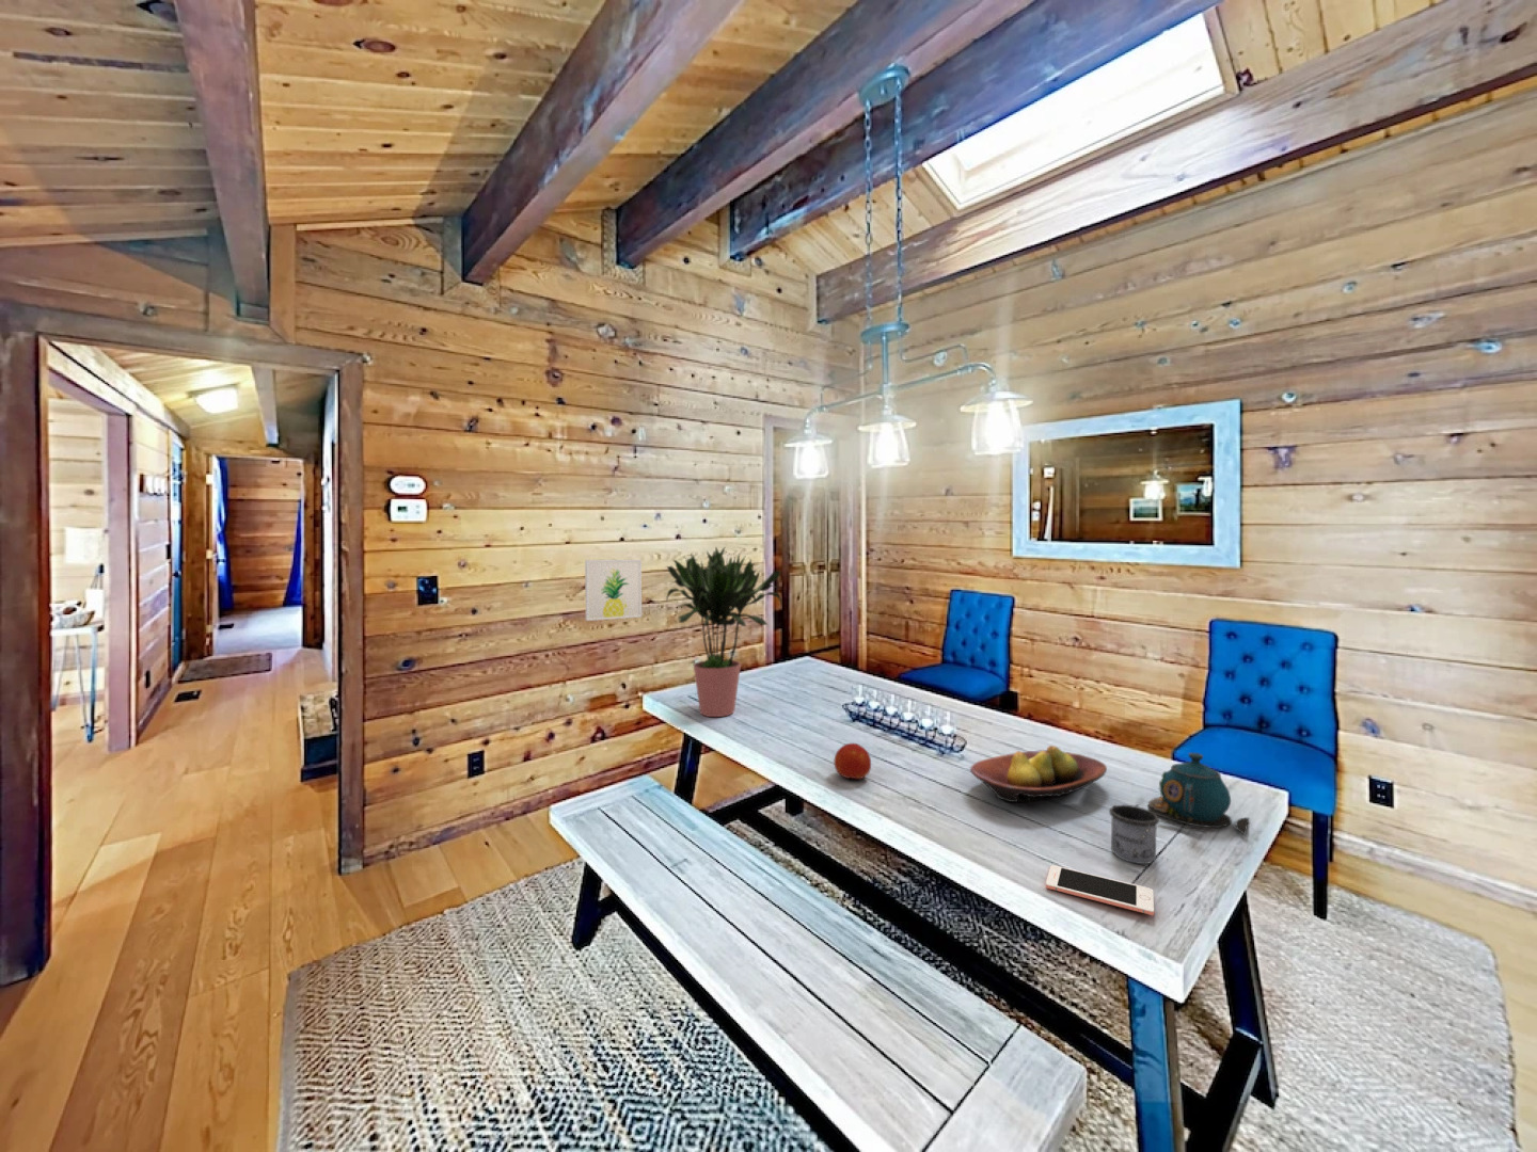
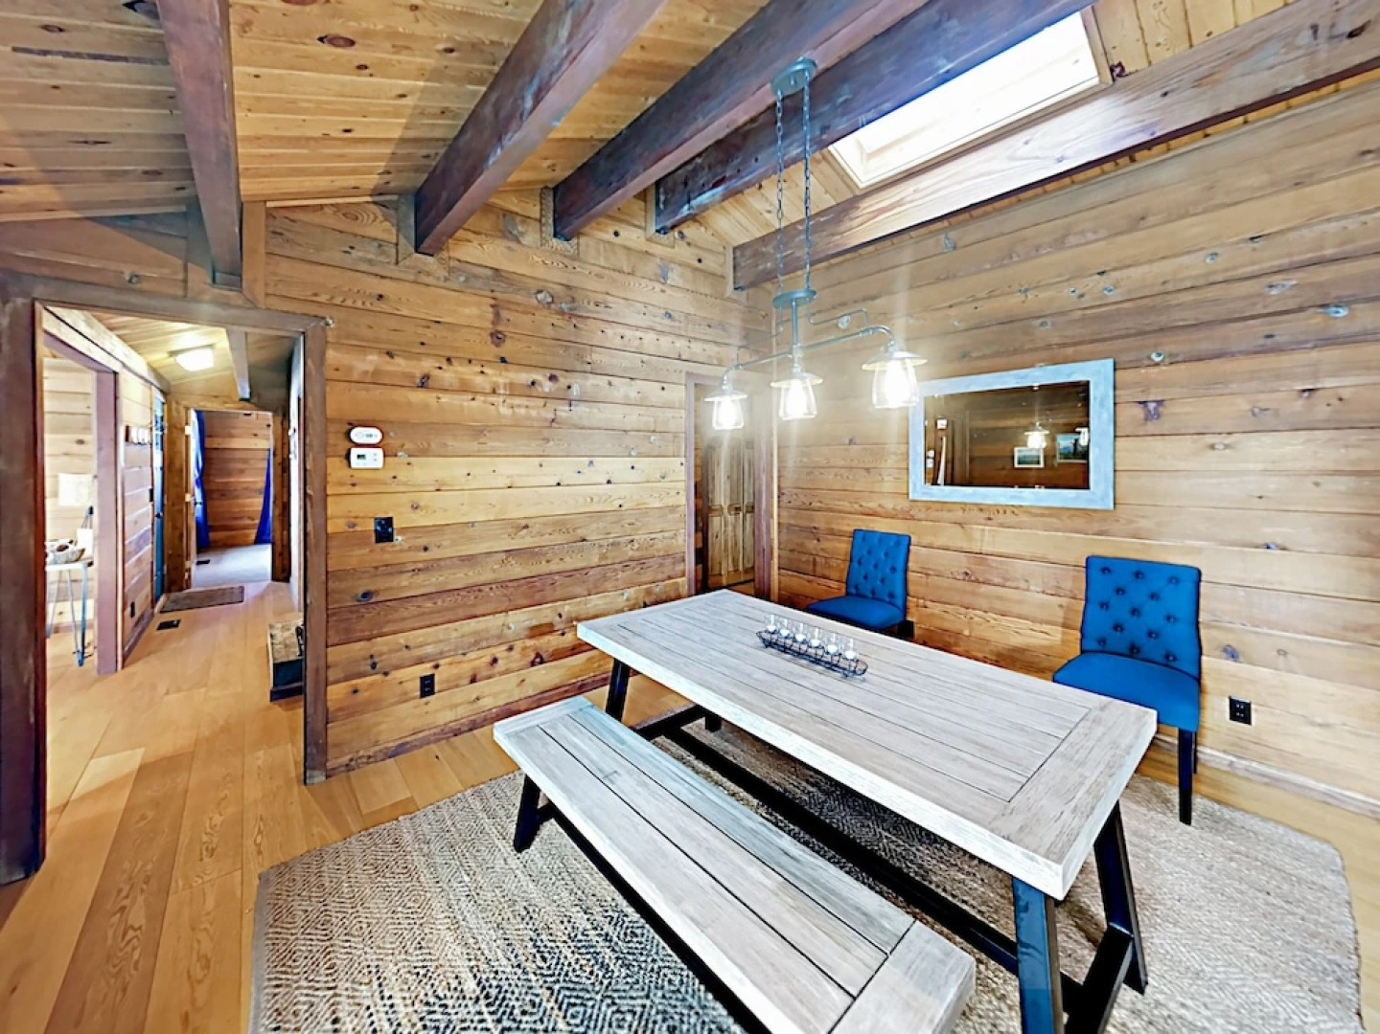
- teapot (1190, 783)
- wall art (614, 589)
- fruit (852, 760)
- potted plant (726, 630)
- fruit bowl (1037, 770)
- mug (1135, 833)
- cell phone (1099, 888)
